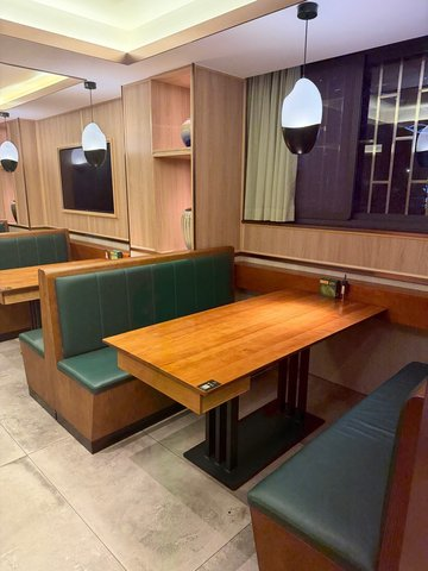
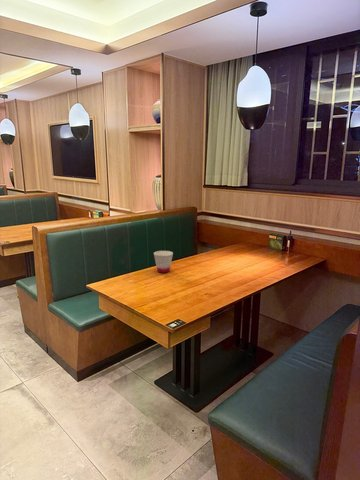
+ cup (163, 262)
